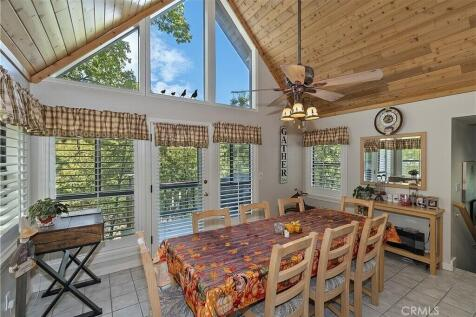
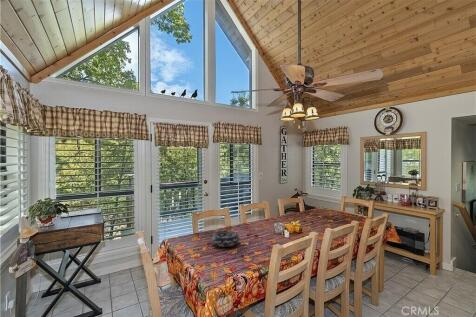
+ decorative bowl (225, 238)
